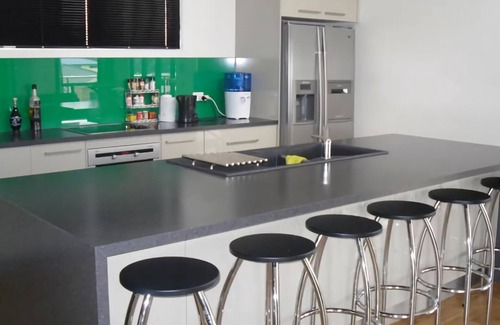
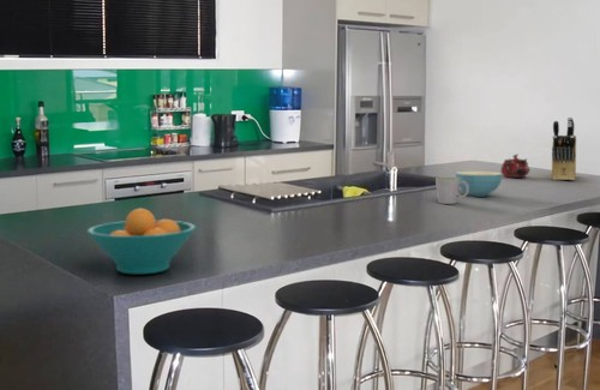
+ fruit bowl (142, 239)
+ cereal bowl (478, 184)
+ knife block (564, 148)
+ teapot (515, 164)
+ mug (451, 190)
